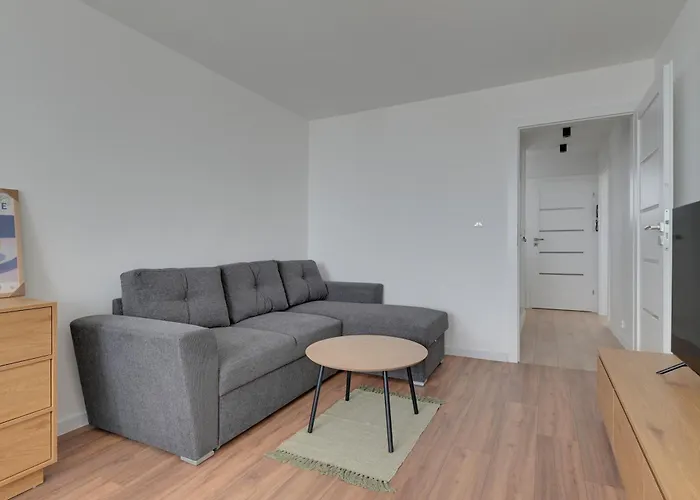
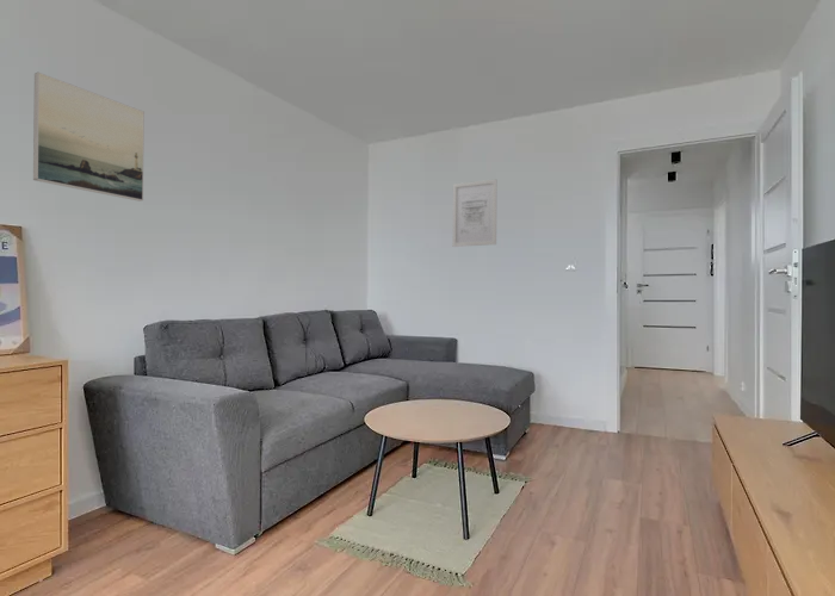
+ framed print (93, 142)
+ wall art (474, 213)
